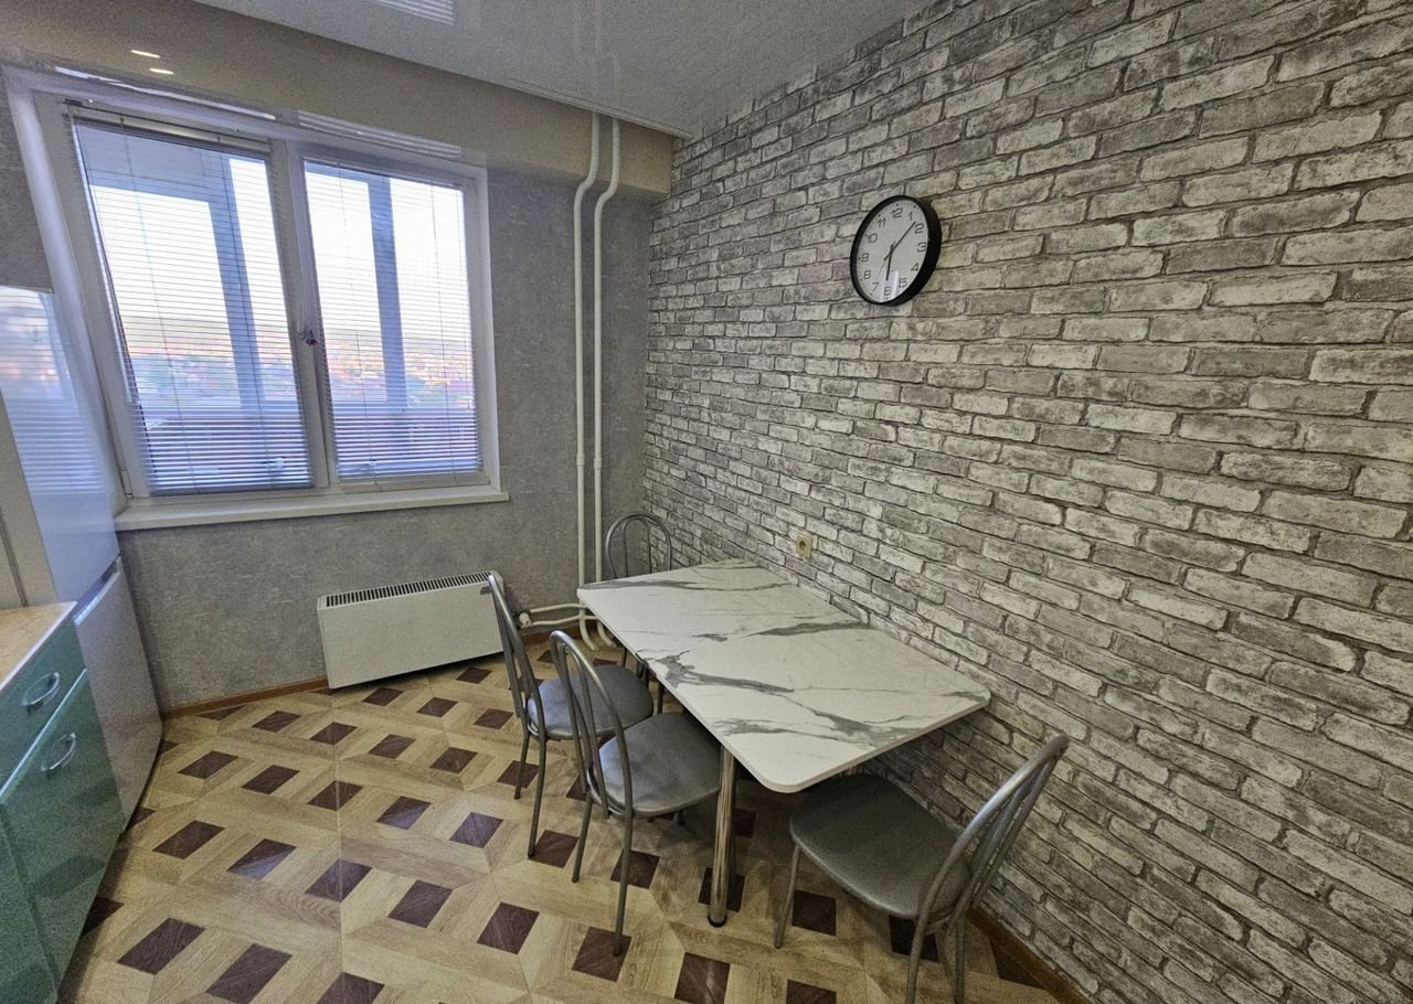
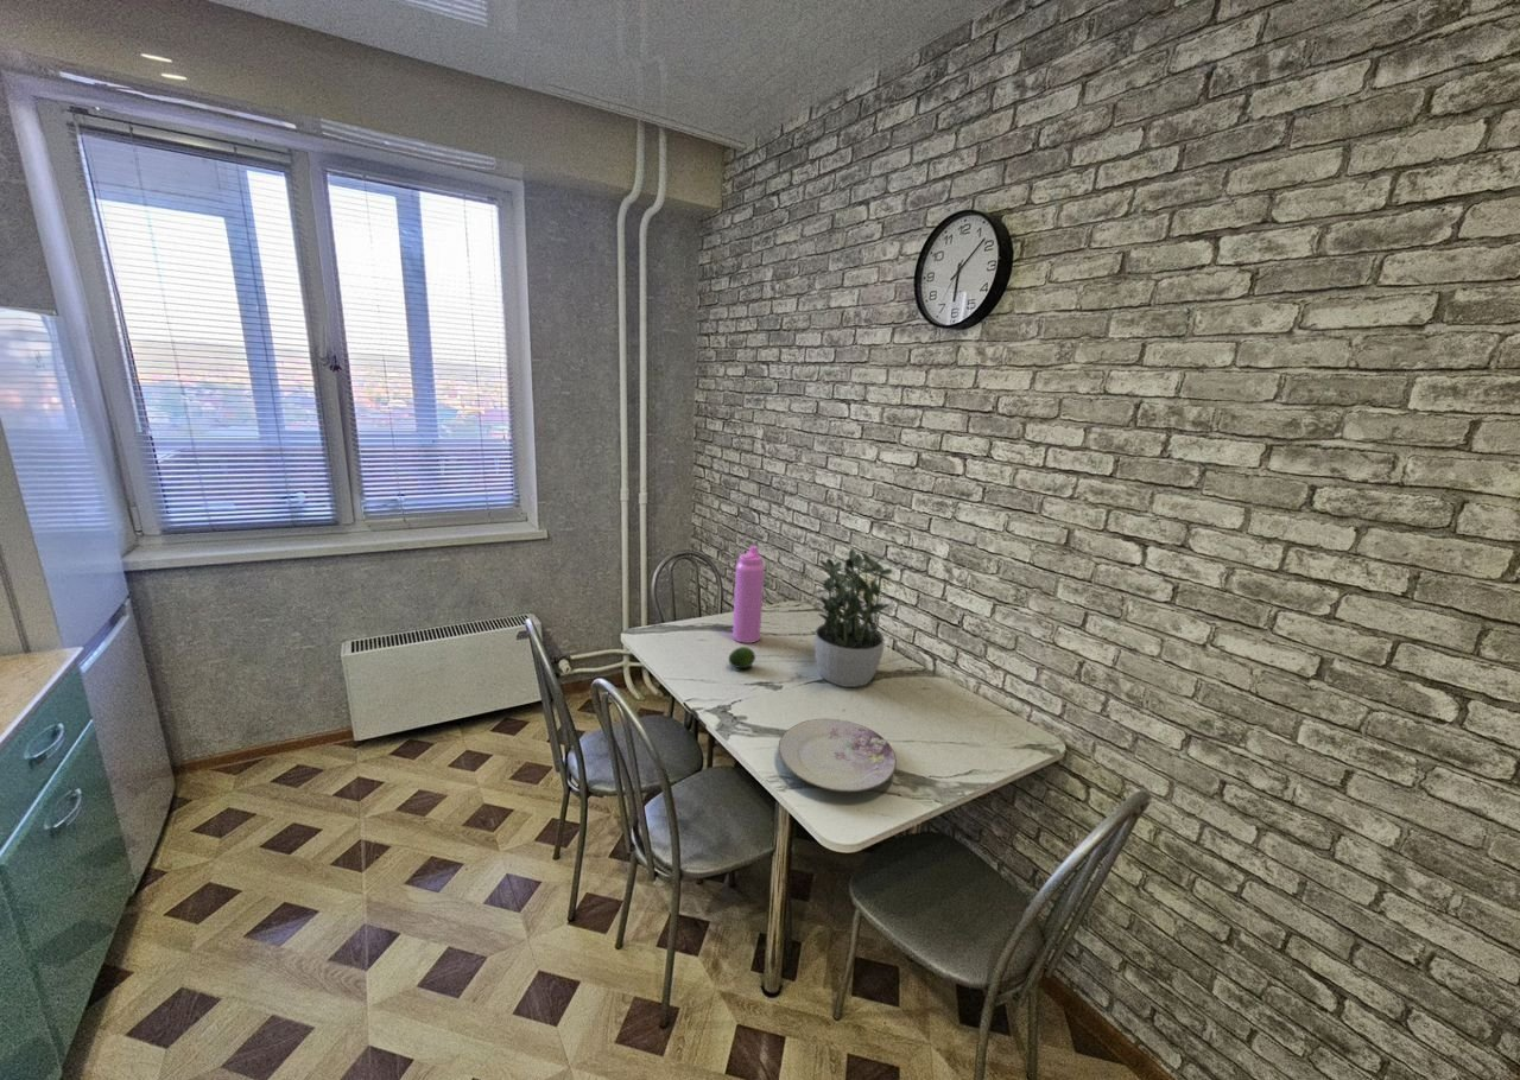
+ water bottle (748, 593)
+ potted plant (847, 614)
+ plate (836, 756)
+ fruit (741, 657)
